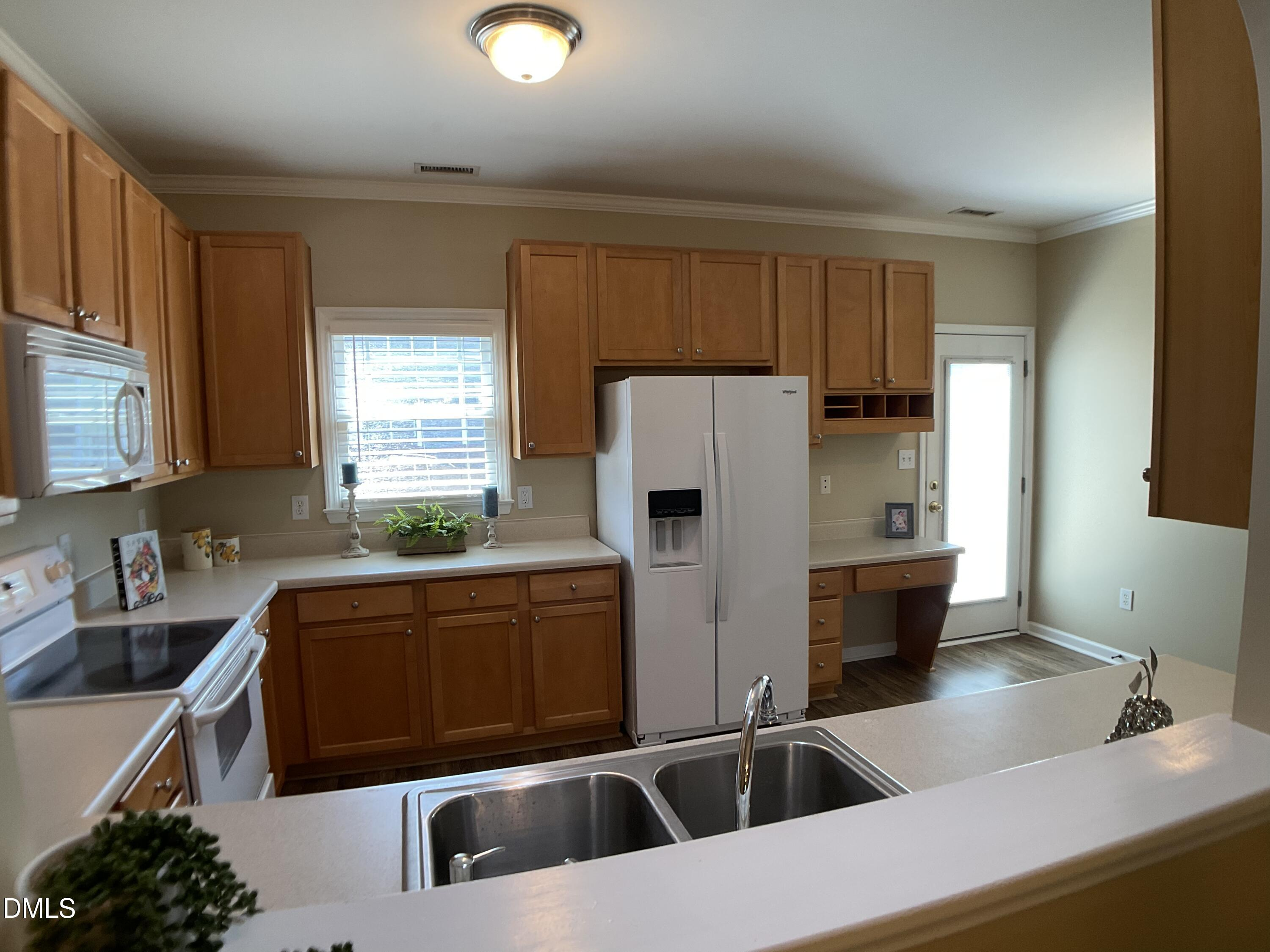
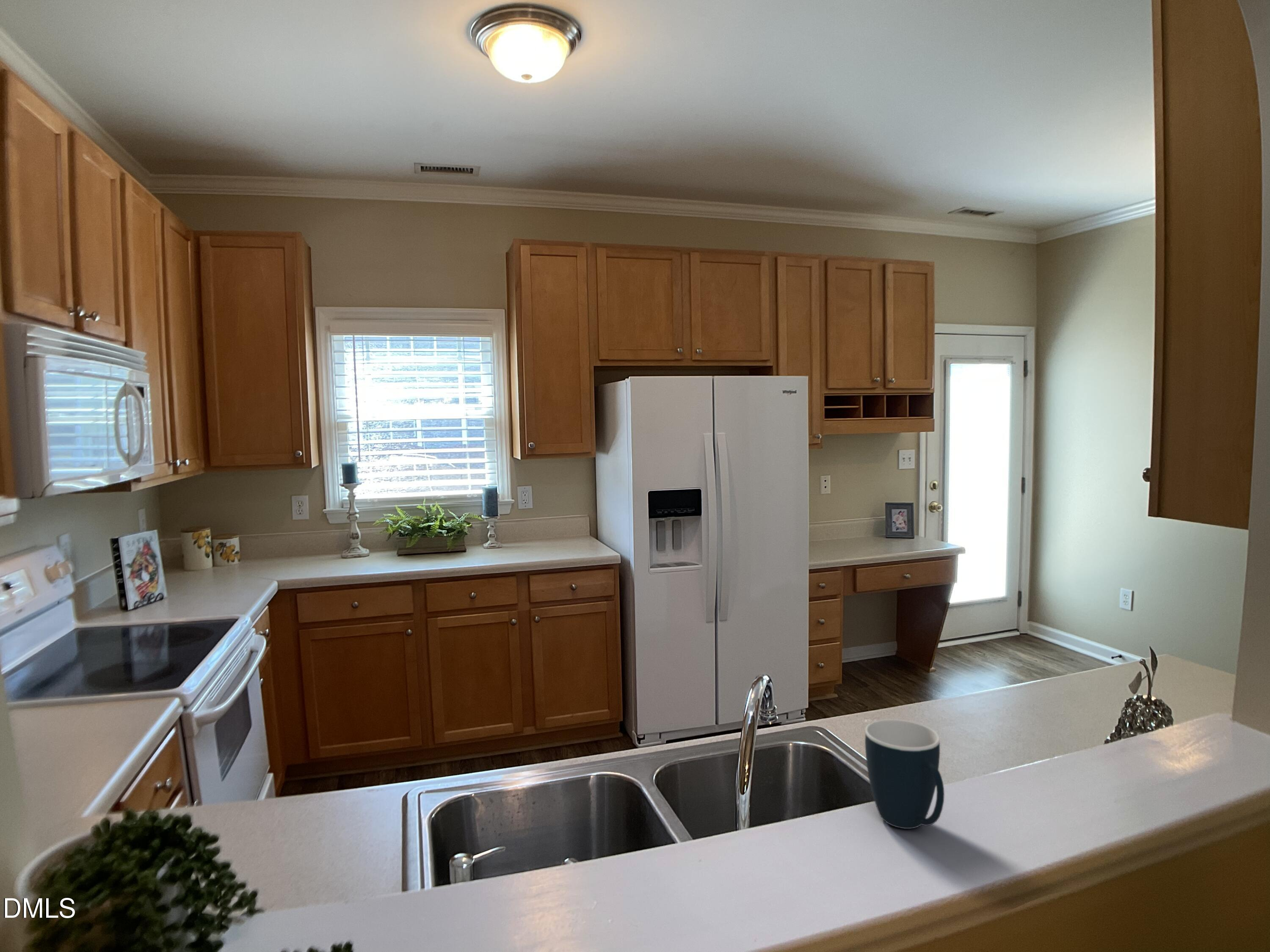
+ mug (910, 783)
